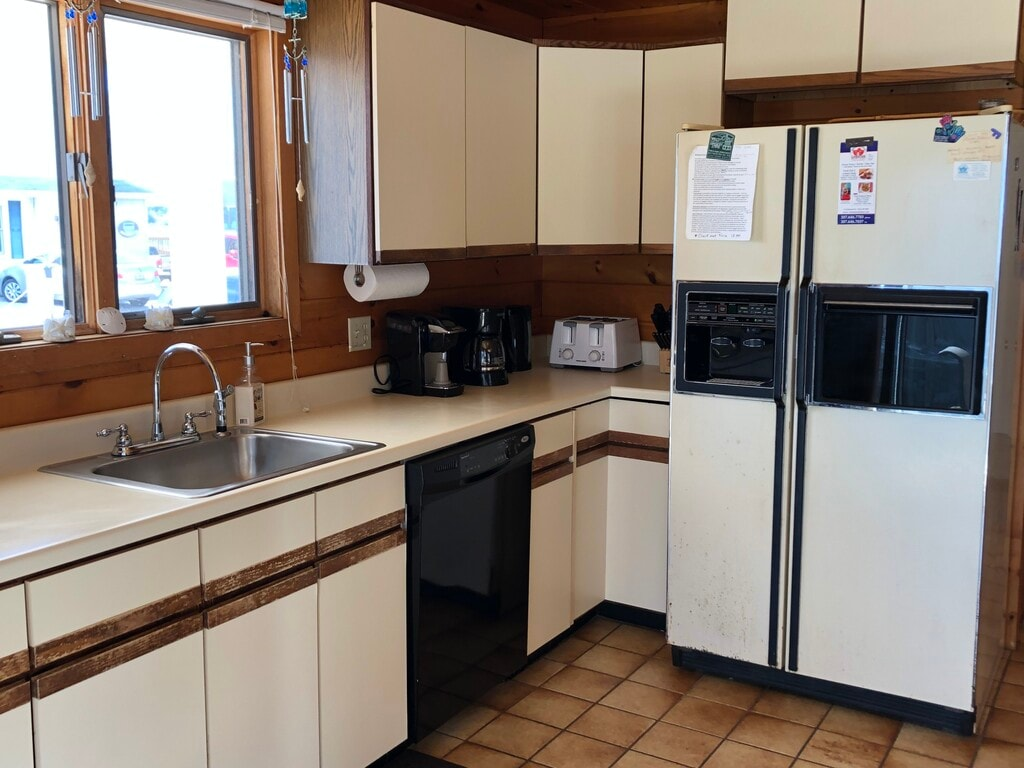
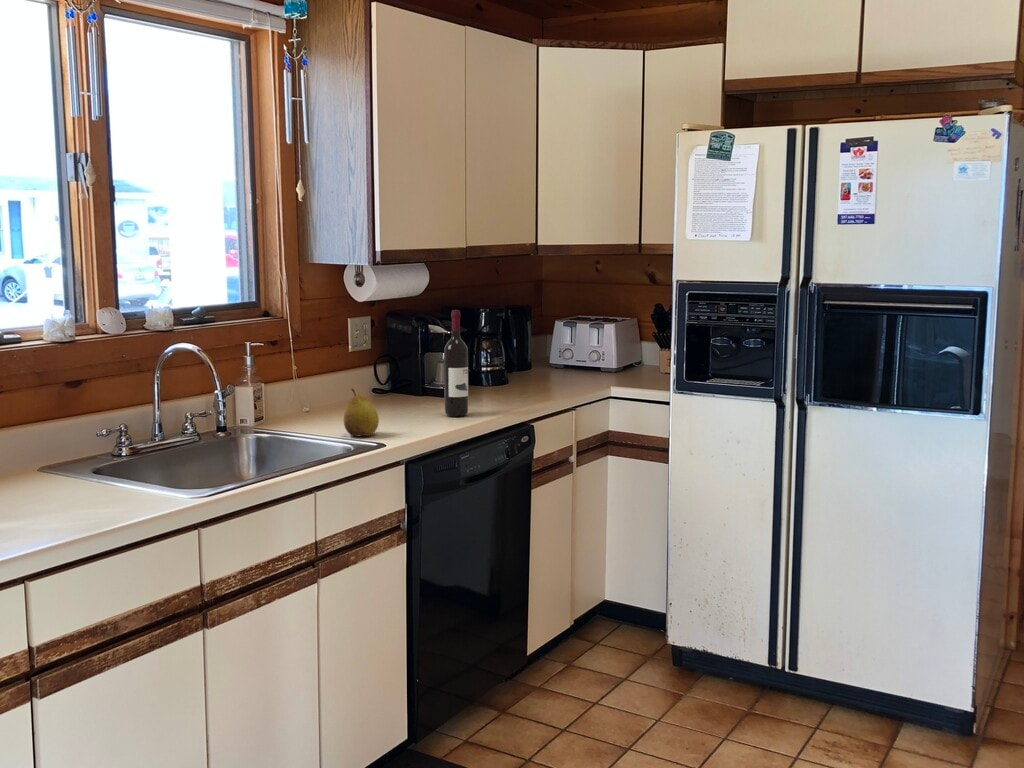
+ fruit (361, 411)
+ wine bottle (456, 362)
